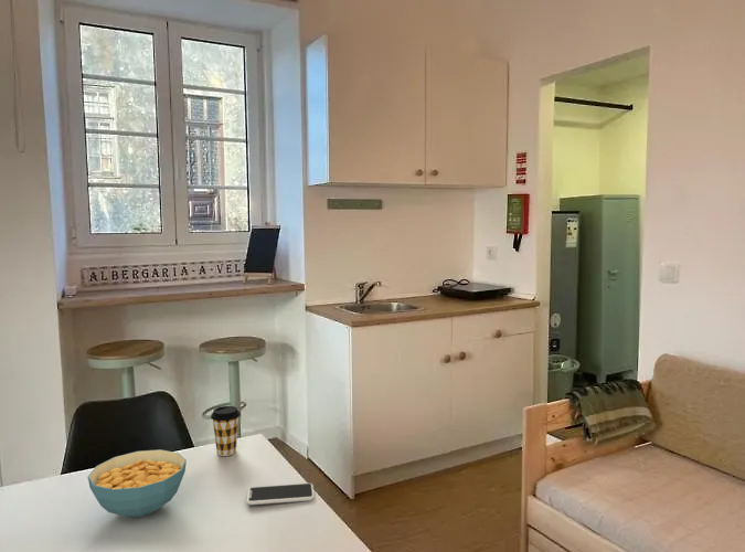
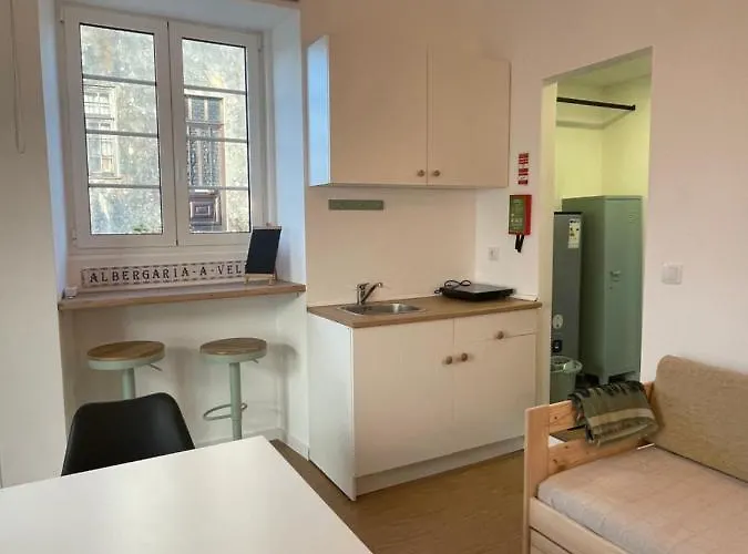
- coffee cup (225, 431)
- cereal bowl (139, 489)
- smartphone (280, 493)
